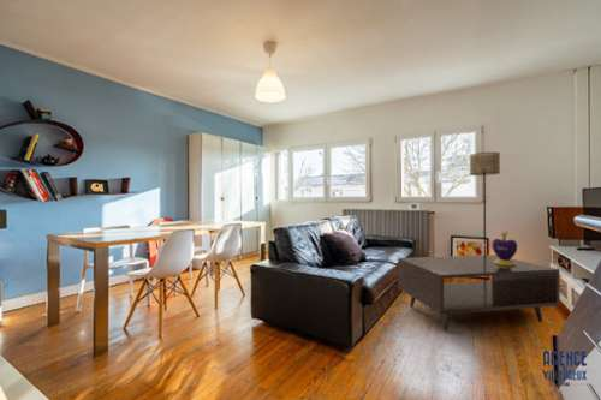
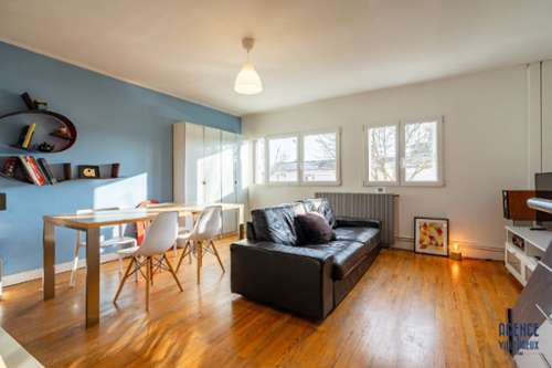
- coffee table (471, 288)
- floor lamp (484, 219)
- decorative container (504, 246)
